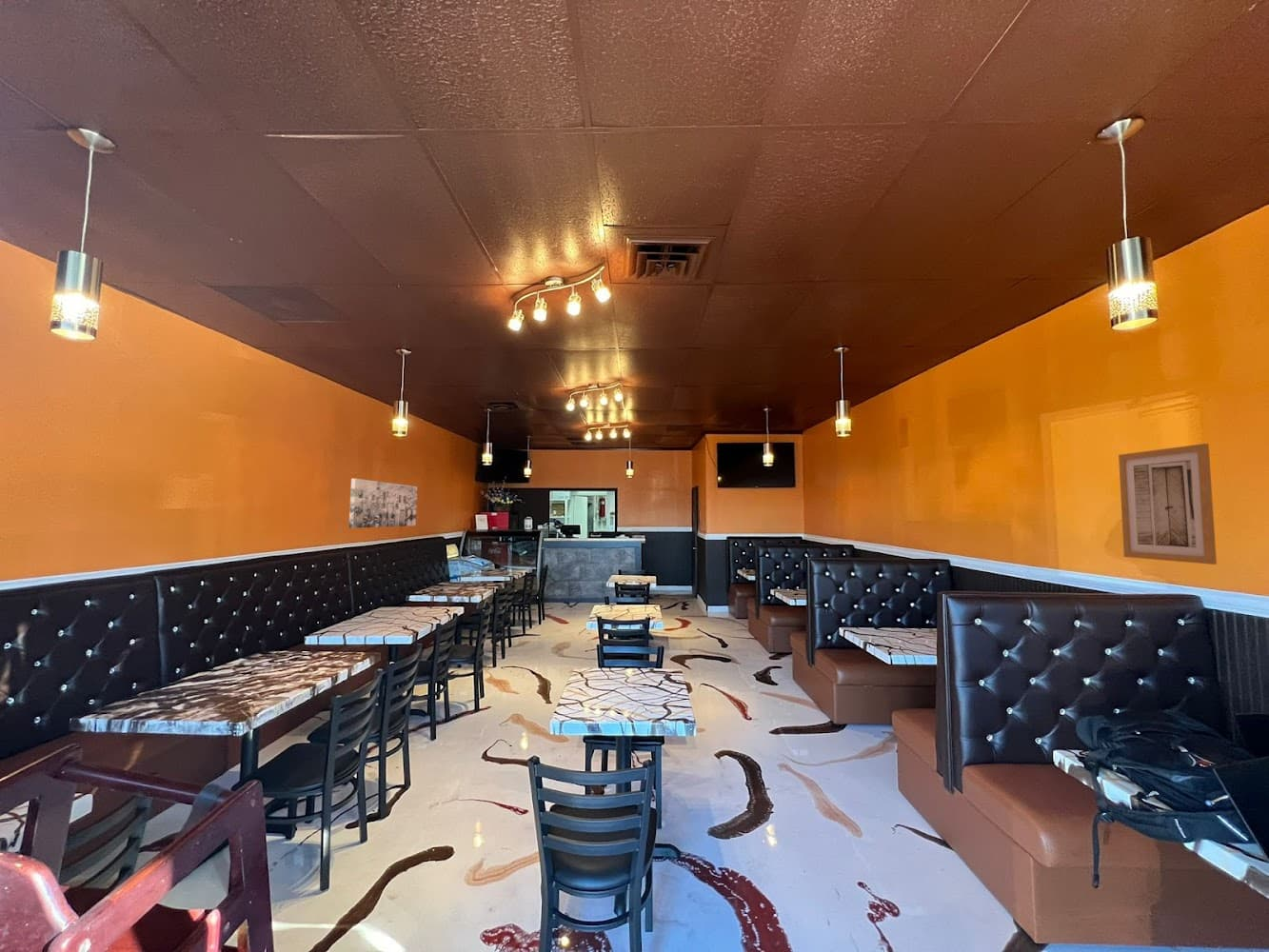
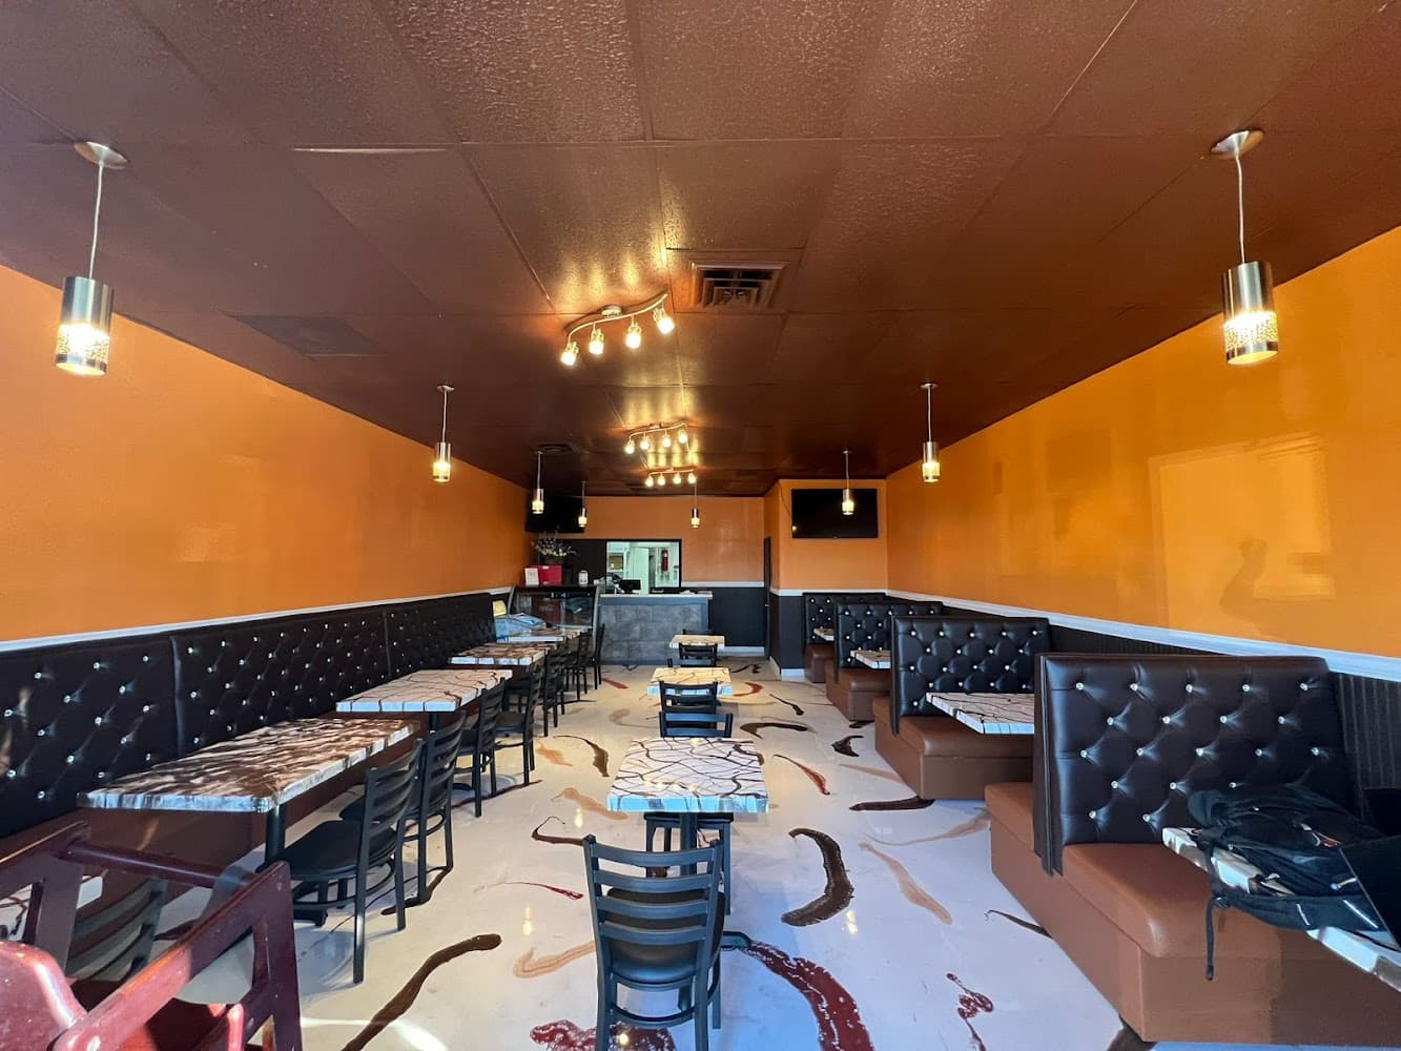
- wall art (1162, 505)
- wall art (387, 505)
